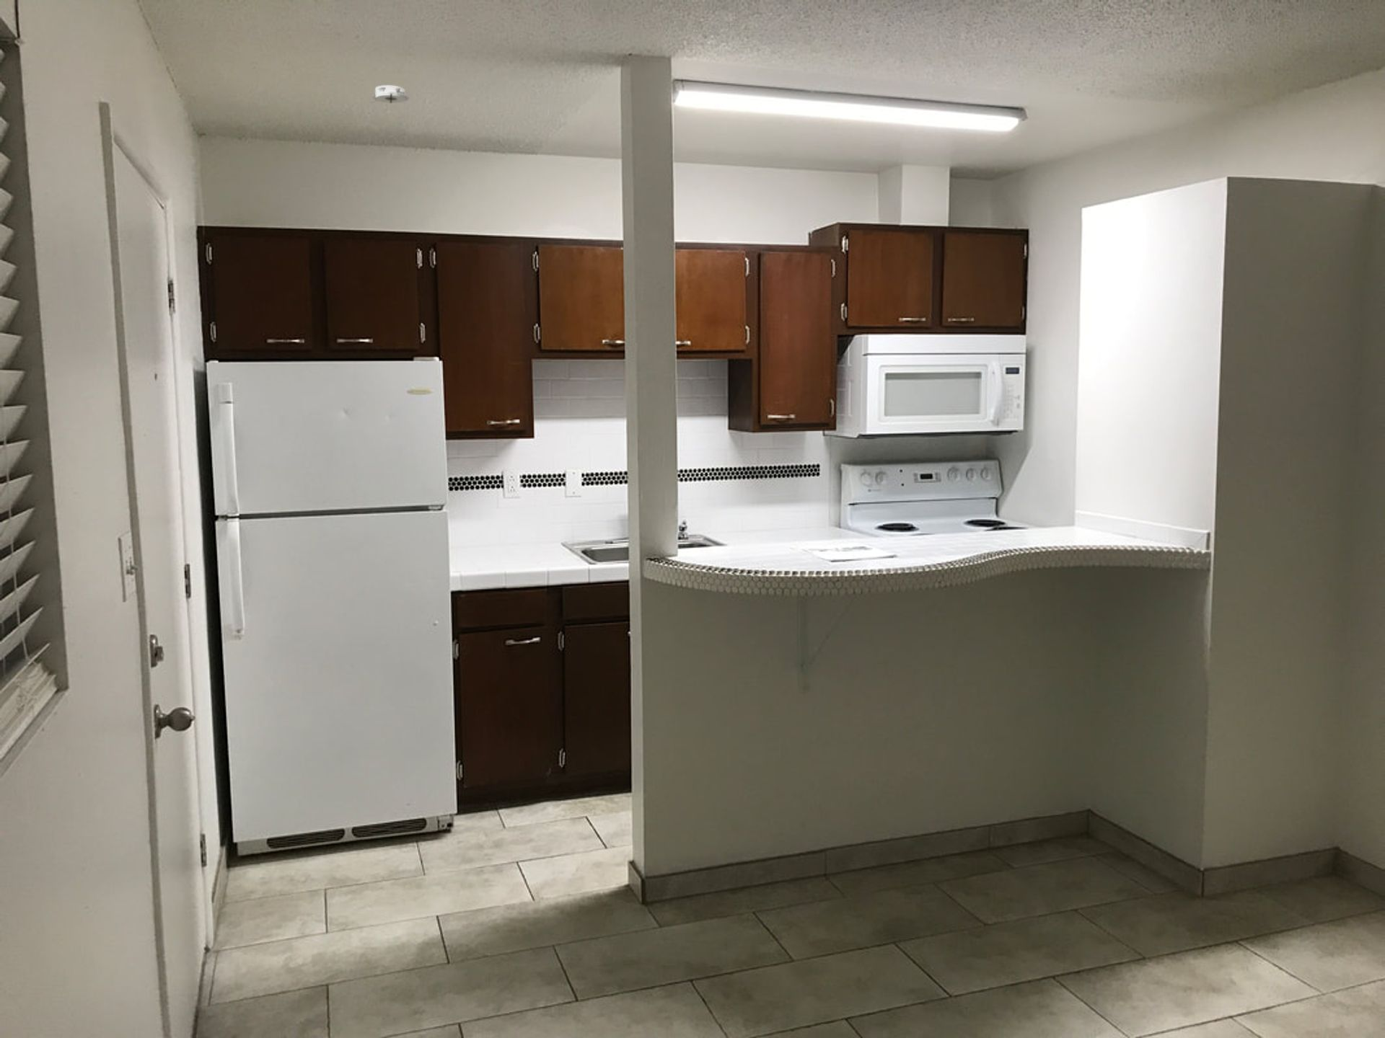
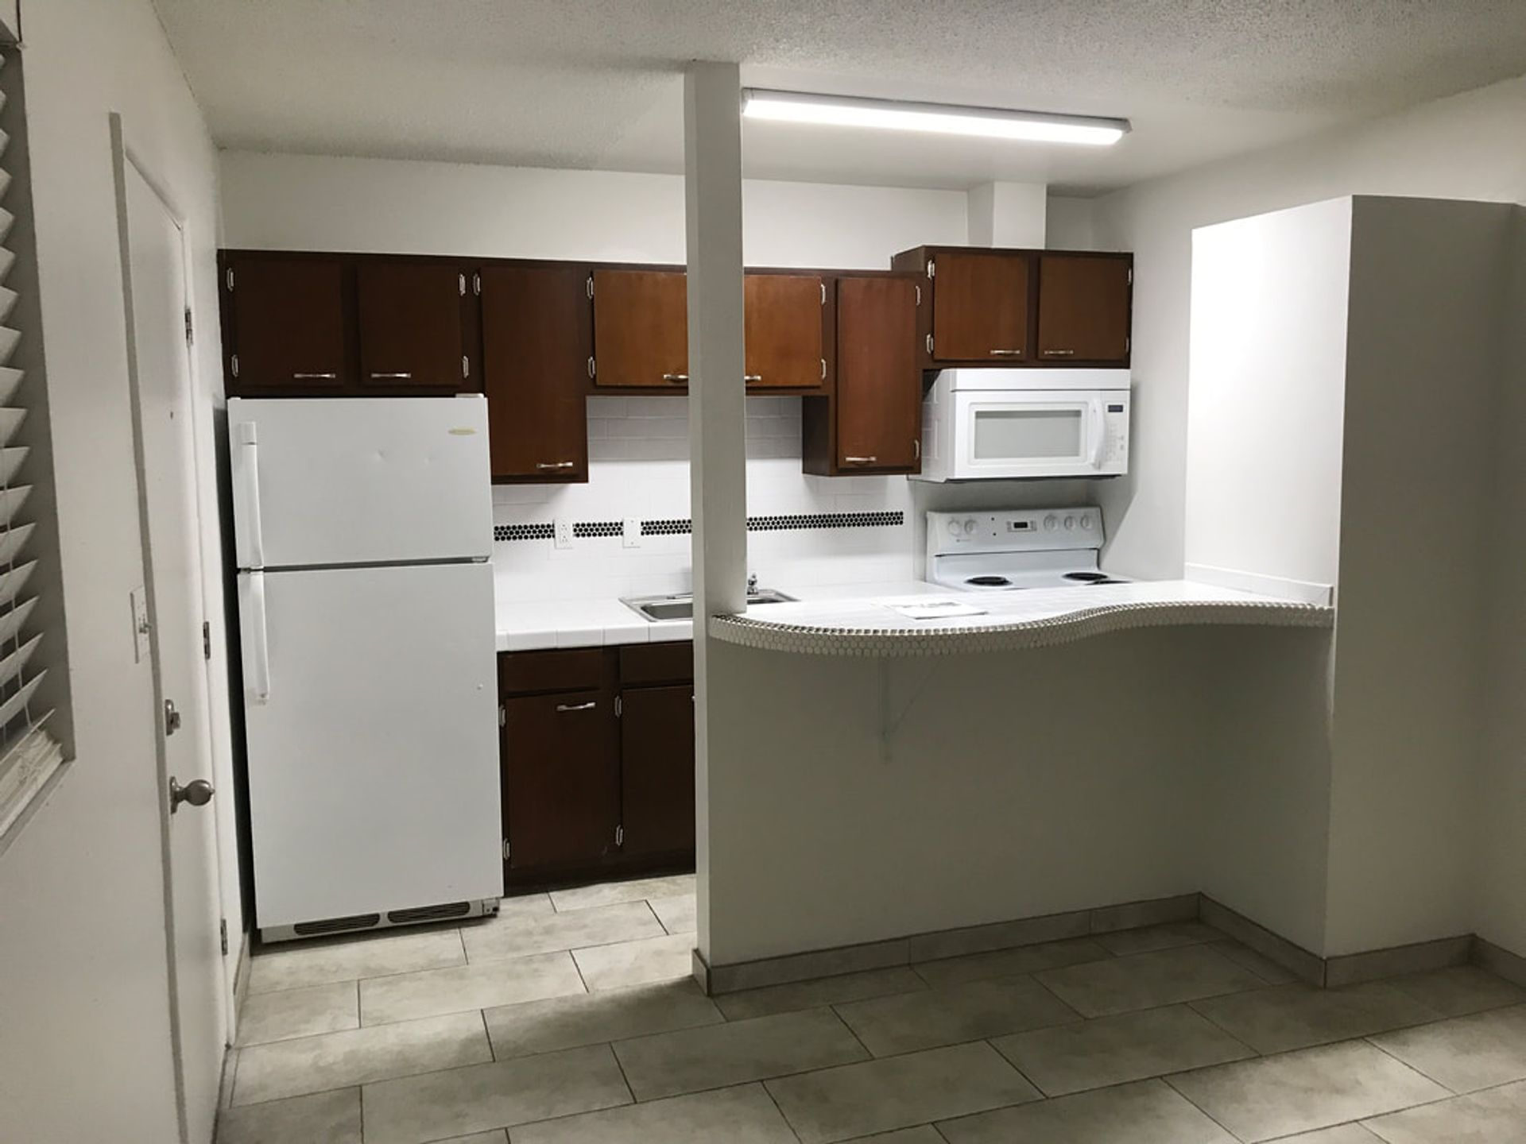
- smoke detector (389, 95)
